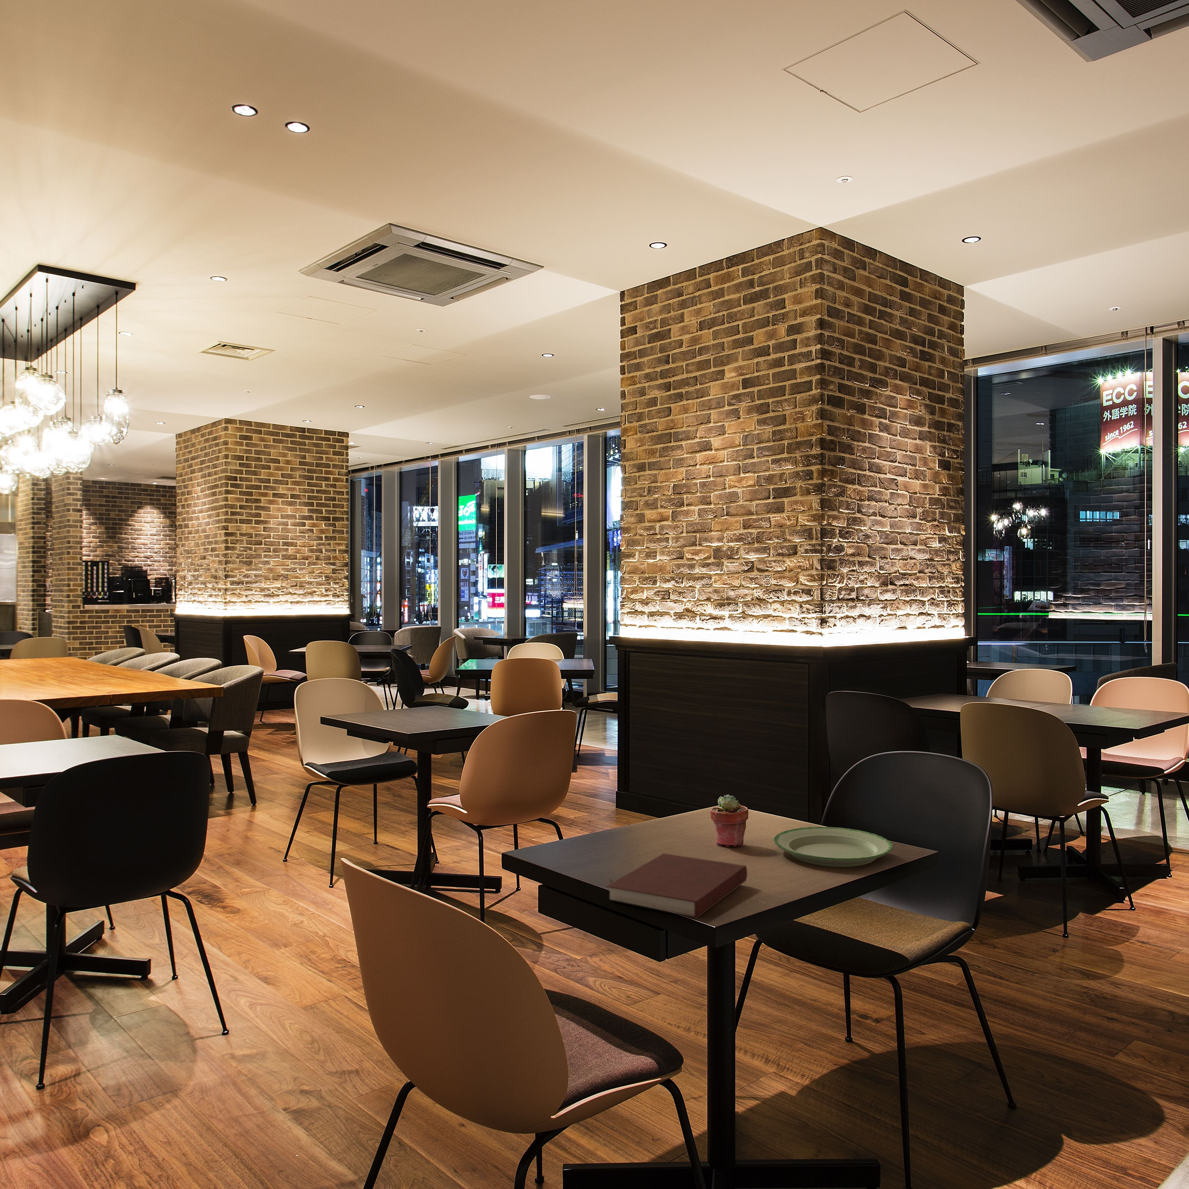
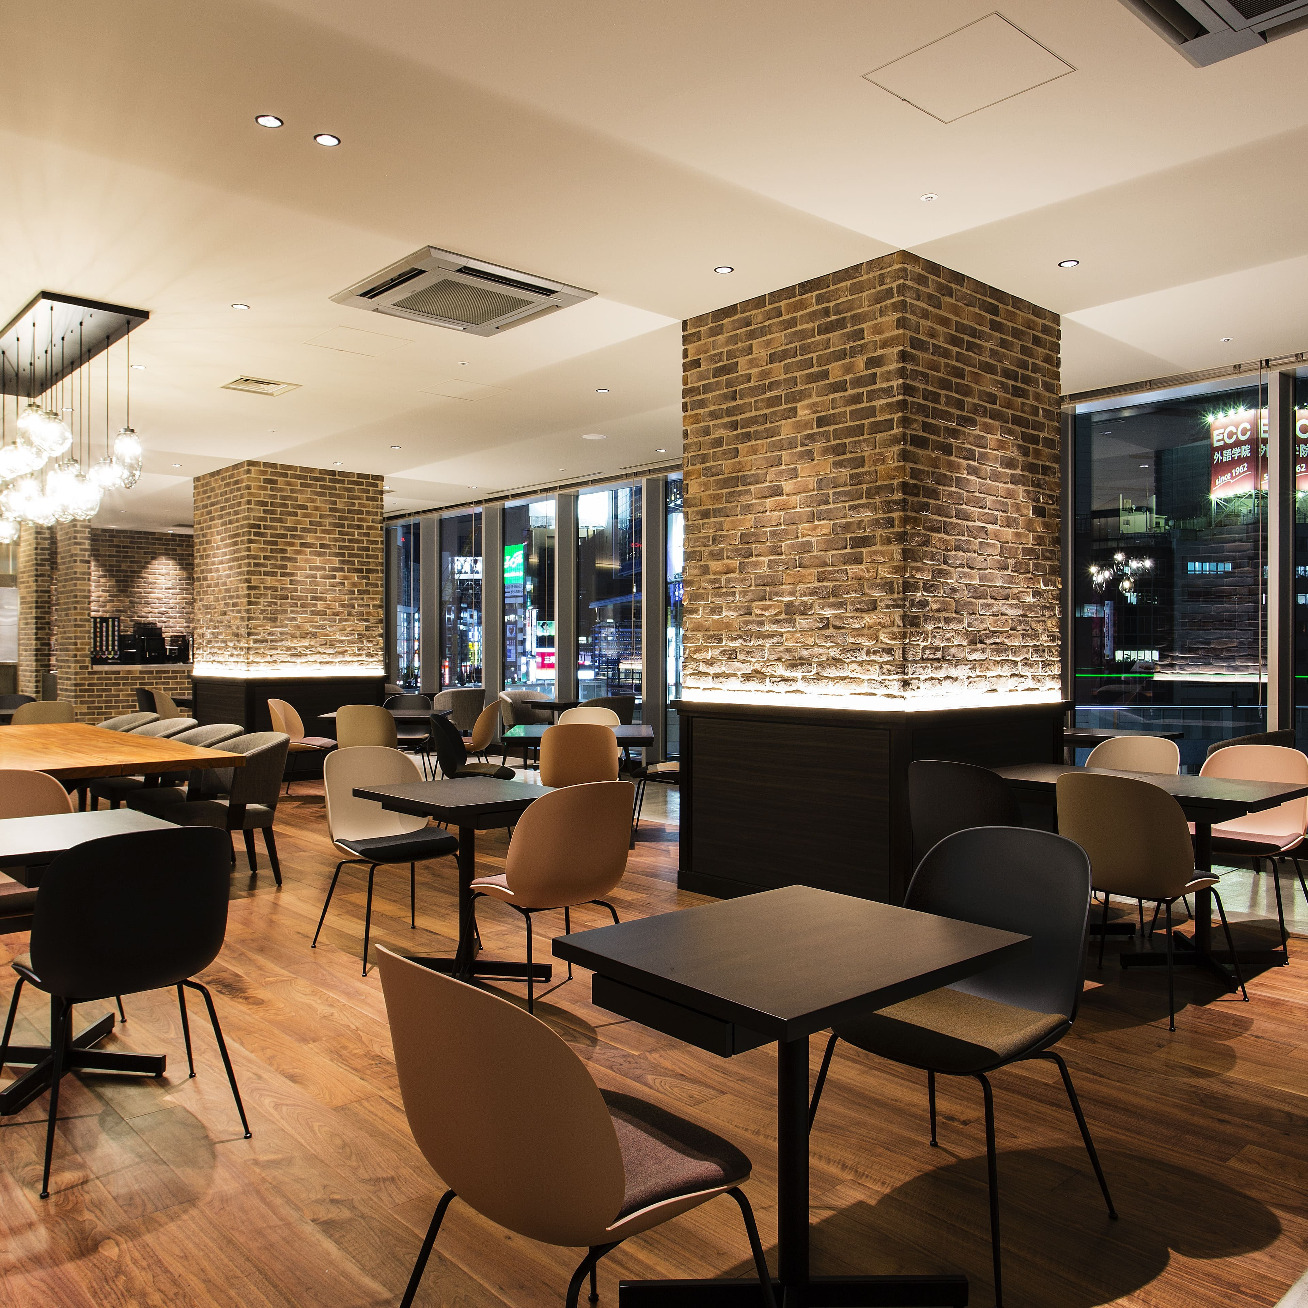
- notebook (679, 883)
- potted succulent (730, 819)
- plate (832, 848)
